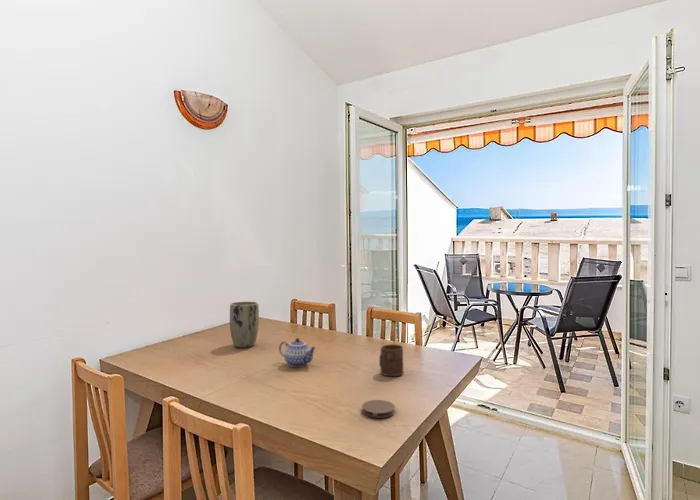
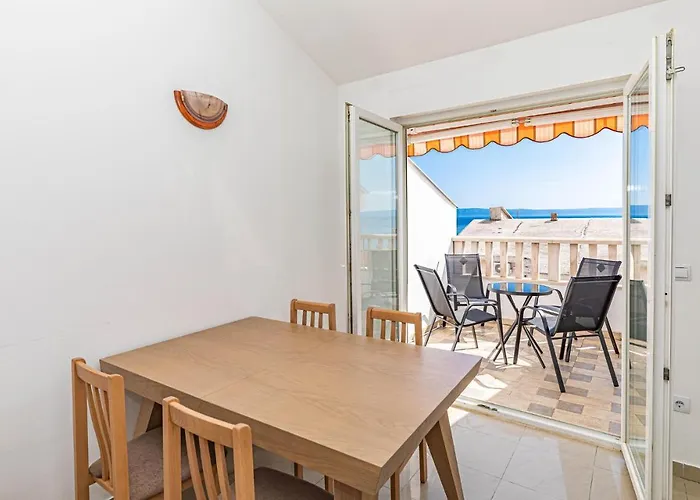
- plant pot (244, 324)
- cup (391, 359)
- teapot (297, 351)
- coaster (378, 408)
